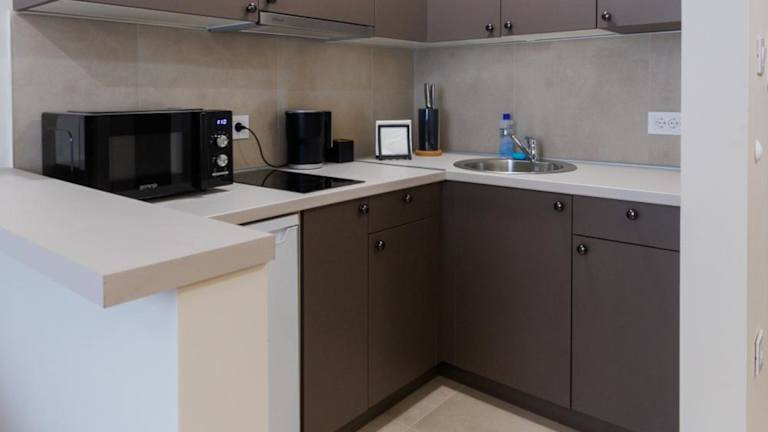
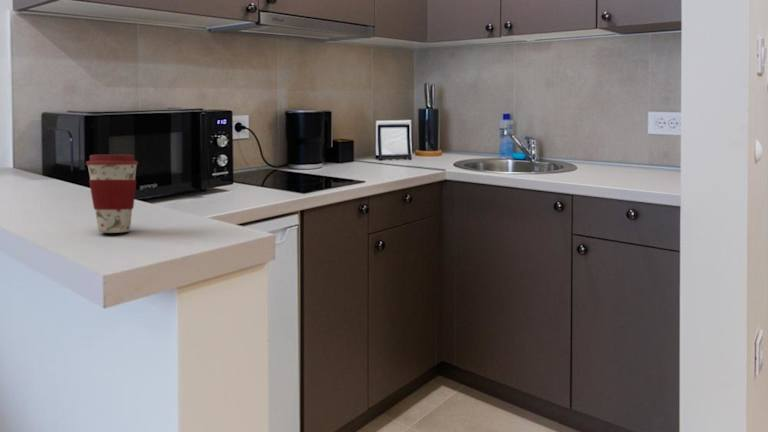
+ coffee cup (113, 193)
